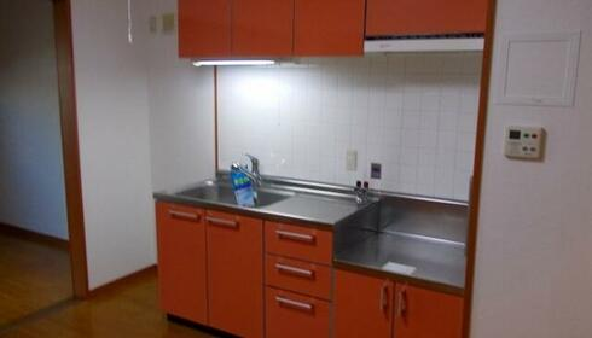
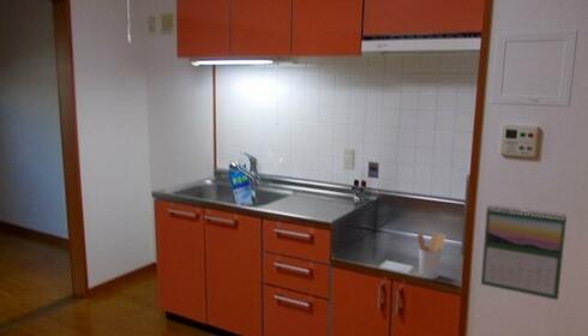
+ calendar (521, 250)
+ utensil holder (432, 253)
